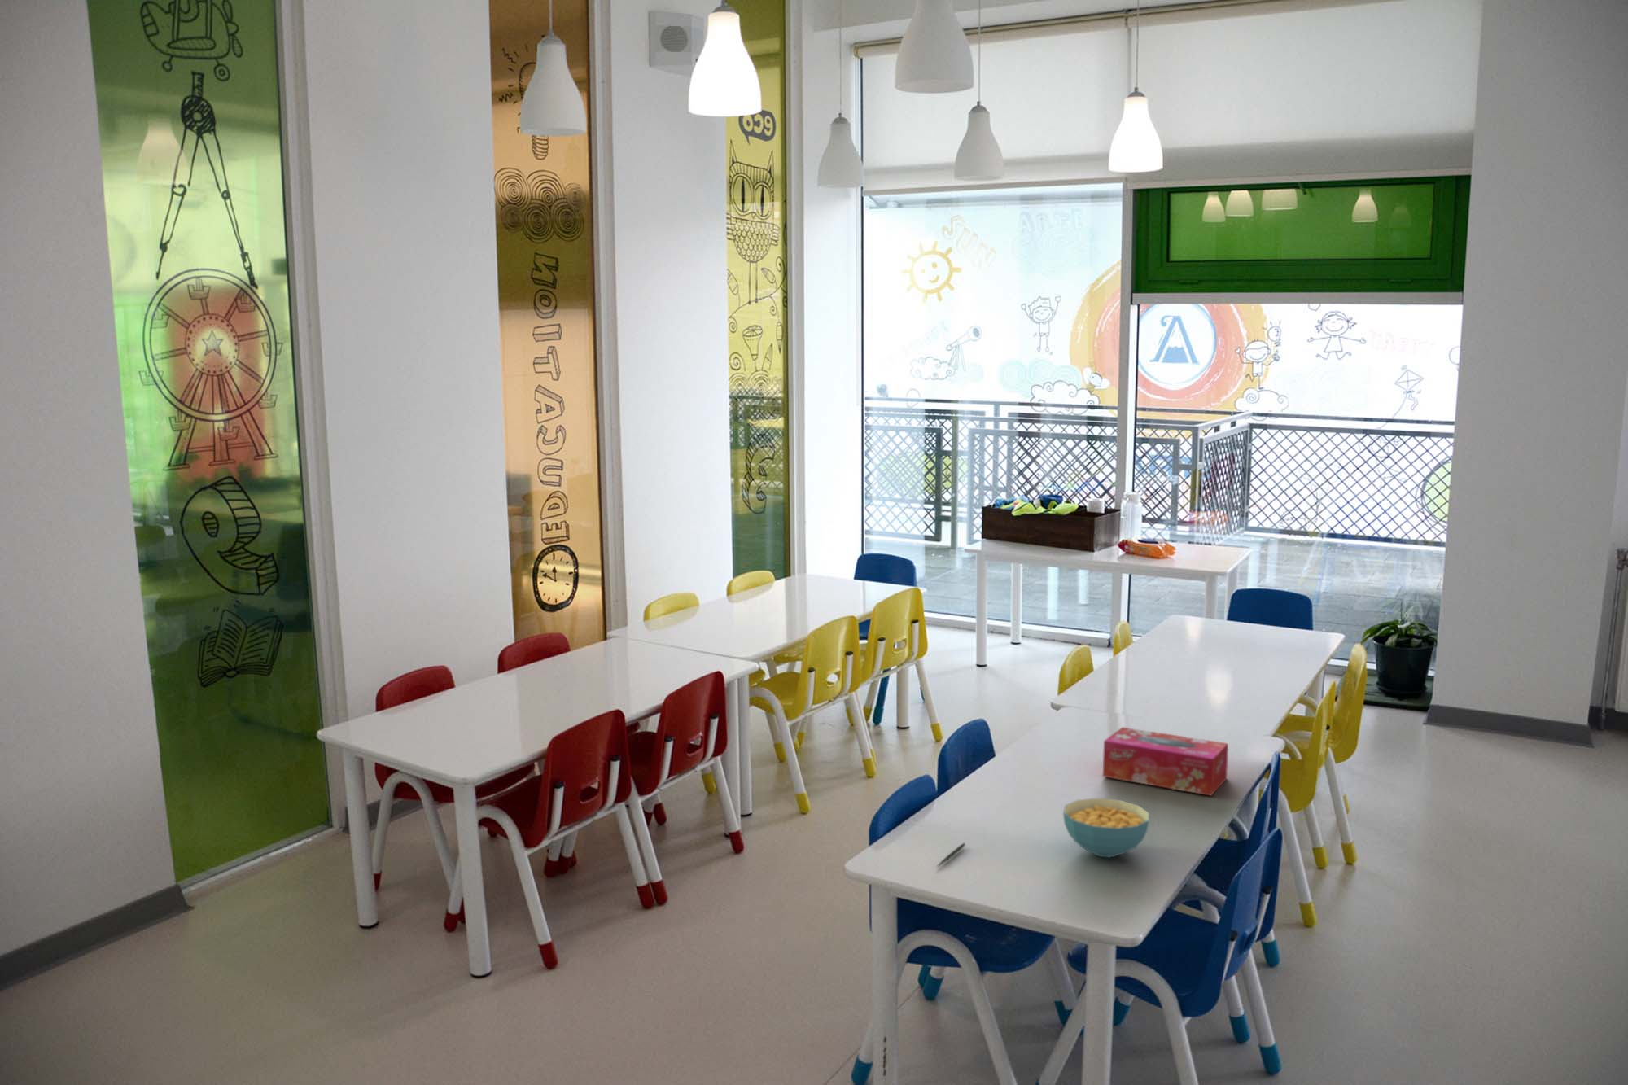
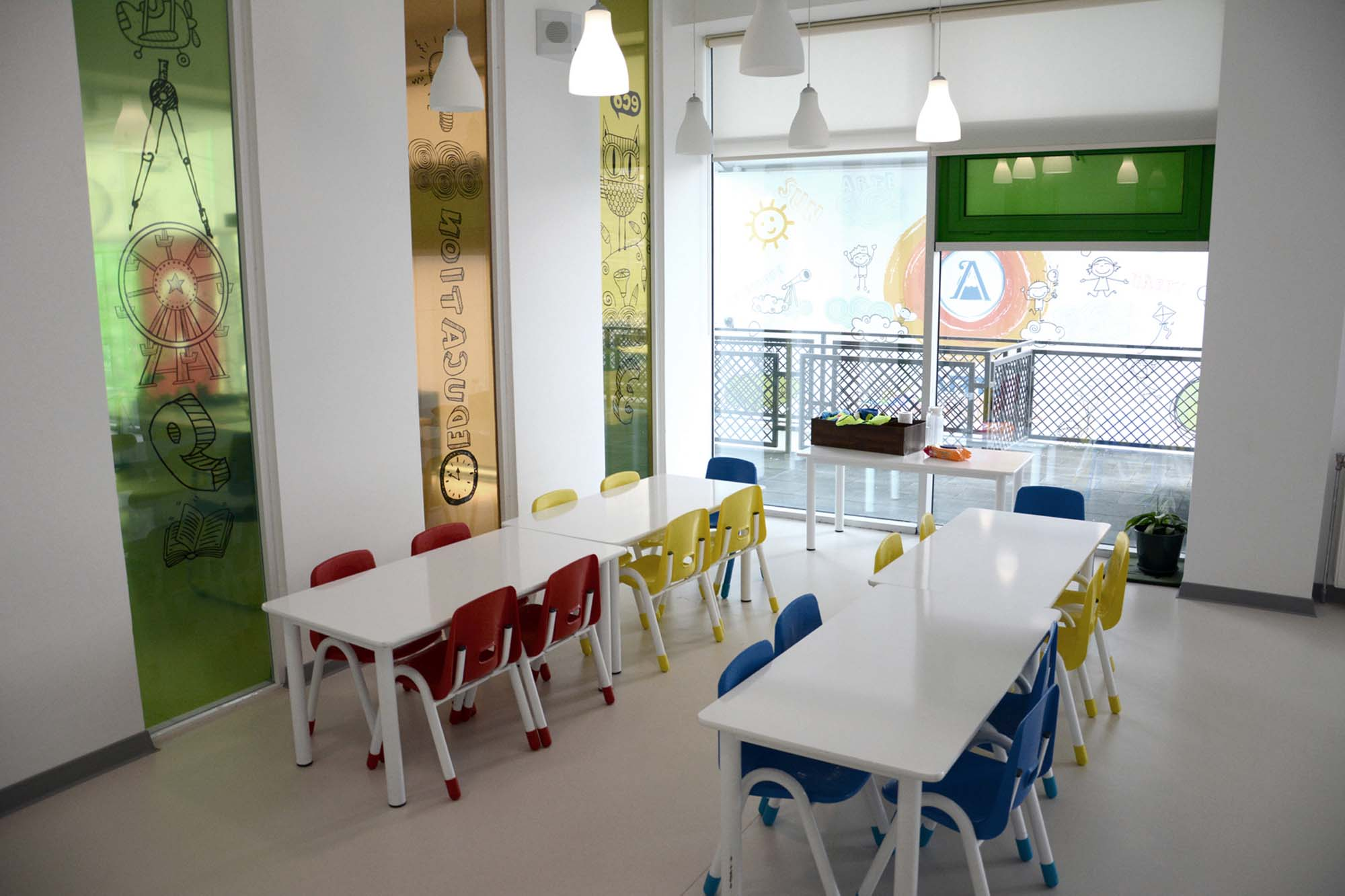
- pen (950, 855)
- cereal bowl (1105, 833)
- tissue box (1164, 759)
